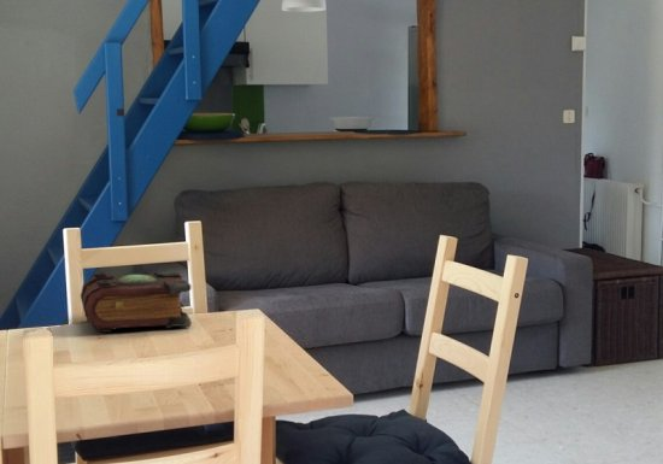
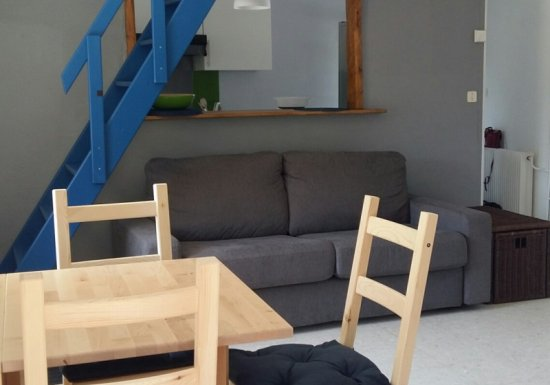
- book (134, 298)
